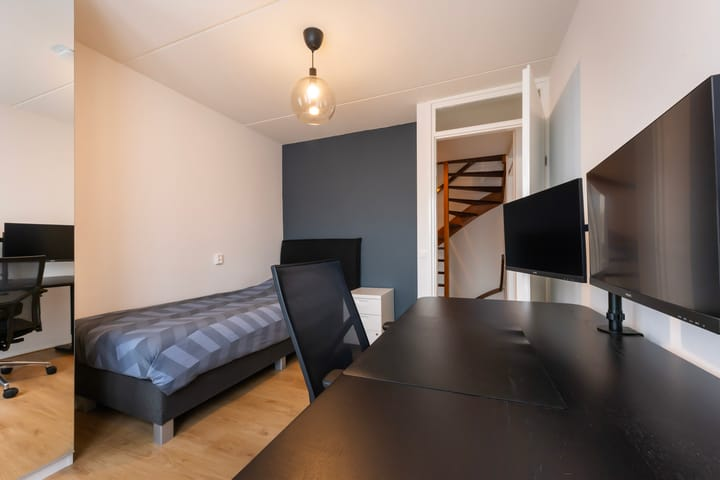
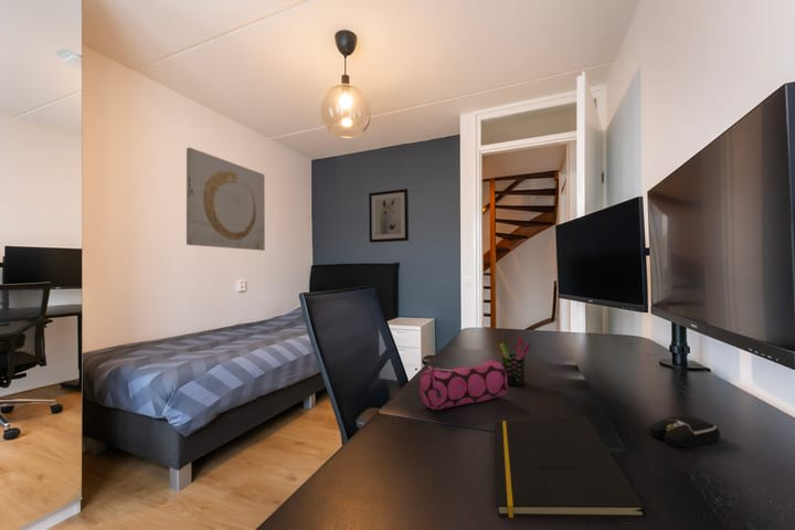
+ pen holder (512, 359)
+ wall art (388, 216)
+ notepad (550, 457)
+ pencil case (465, 381)
+ wall art (230, 204)
+ computer mouse (685, 428)
